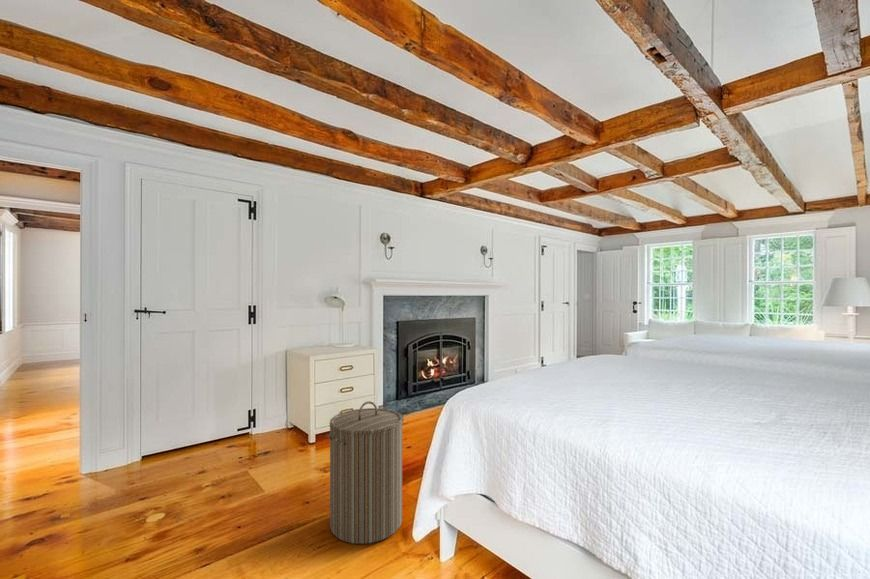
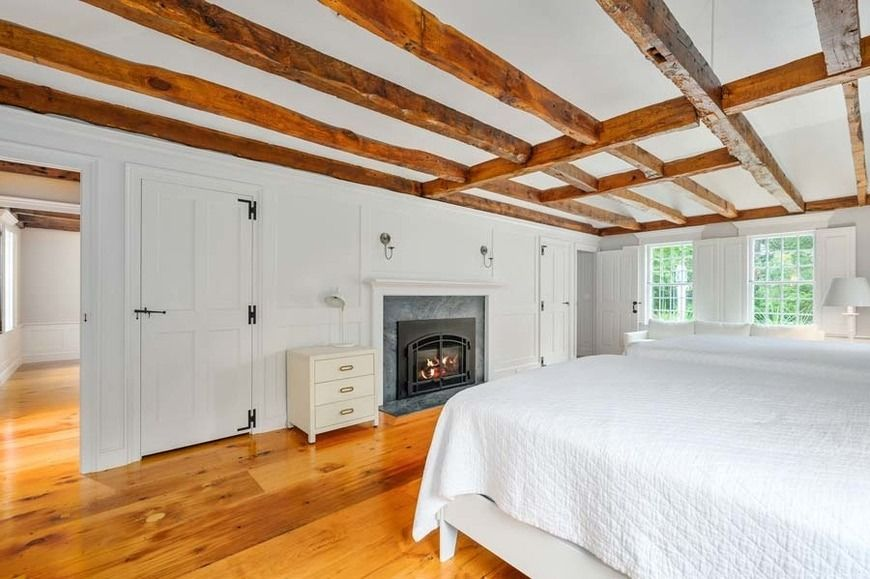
- laundry hamper (366, 462)
